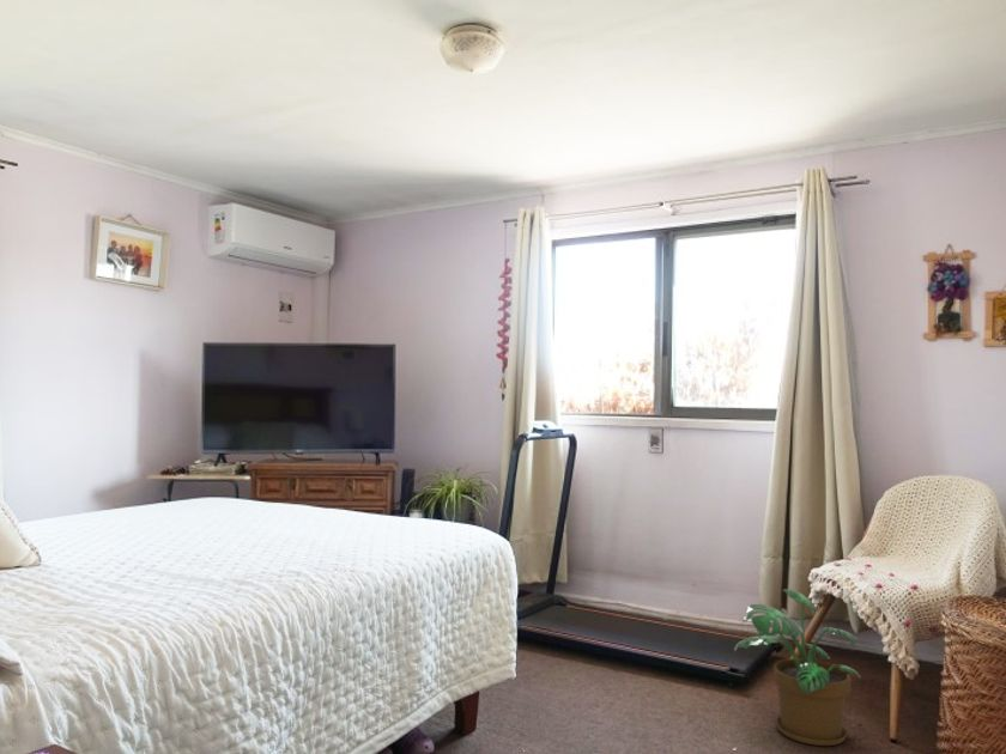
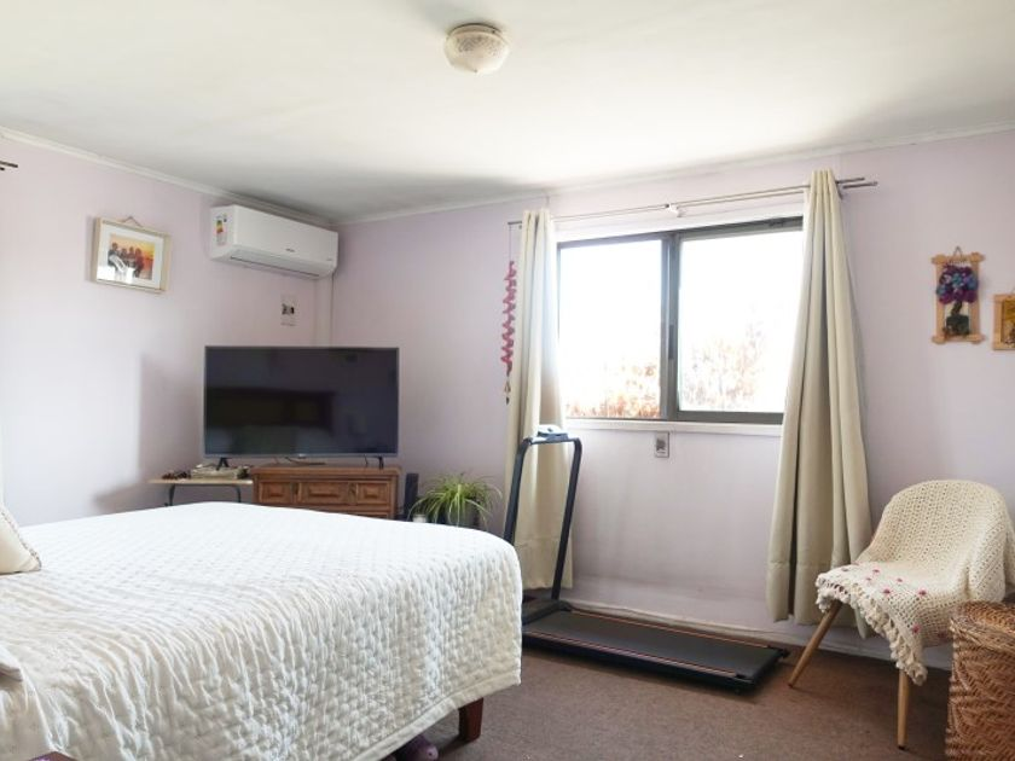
- potted plant (788, 662)
